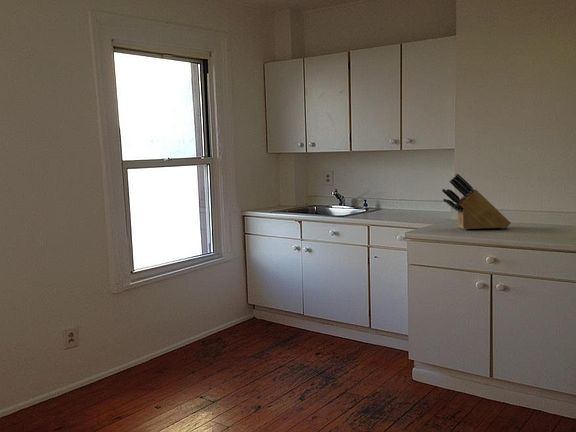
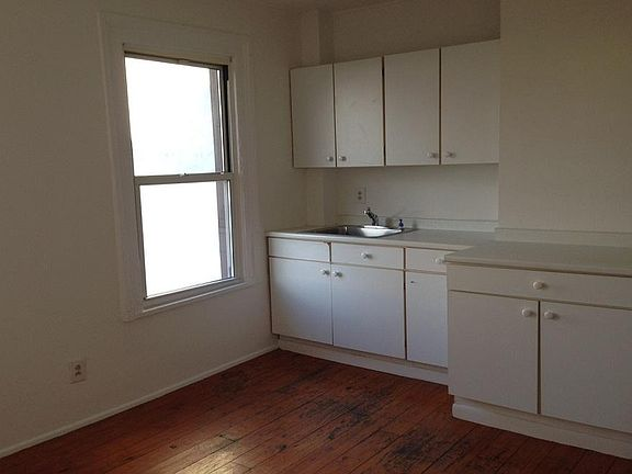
- knife block (475, 200)
